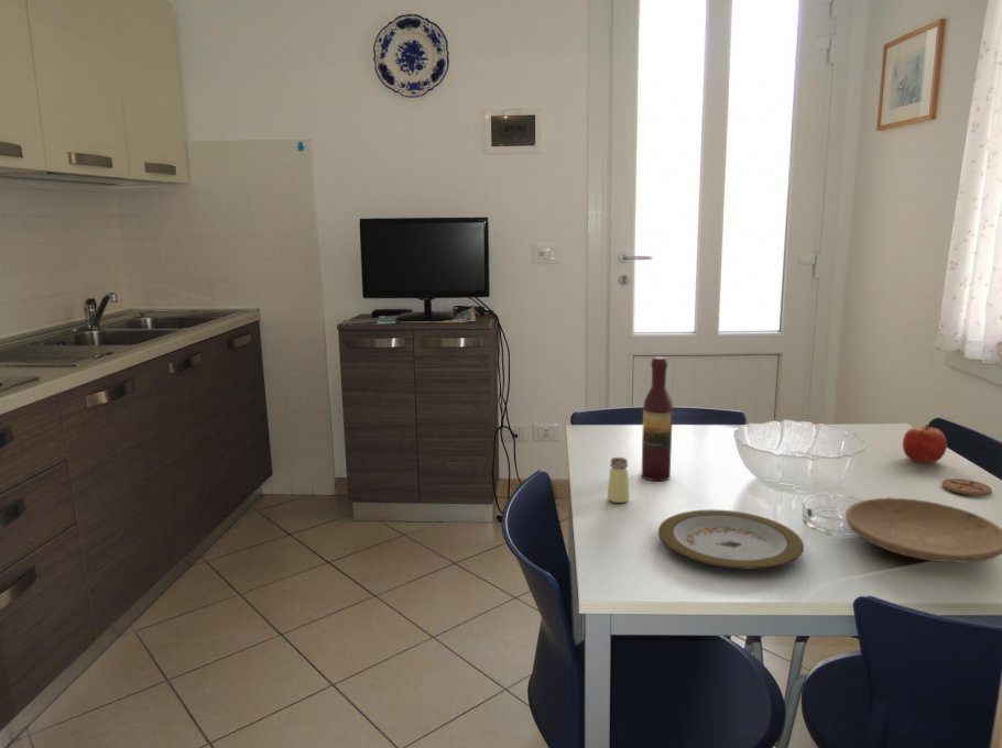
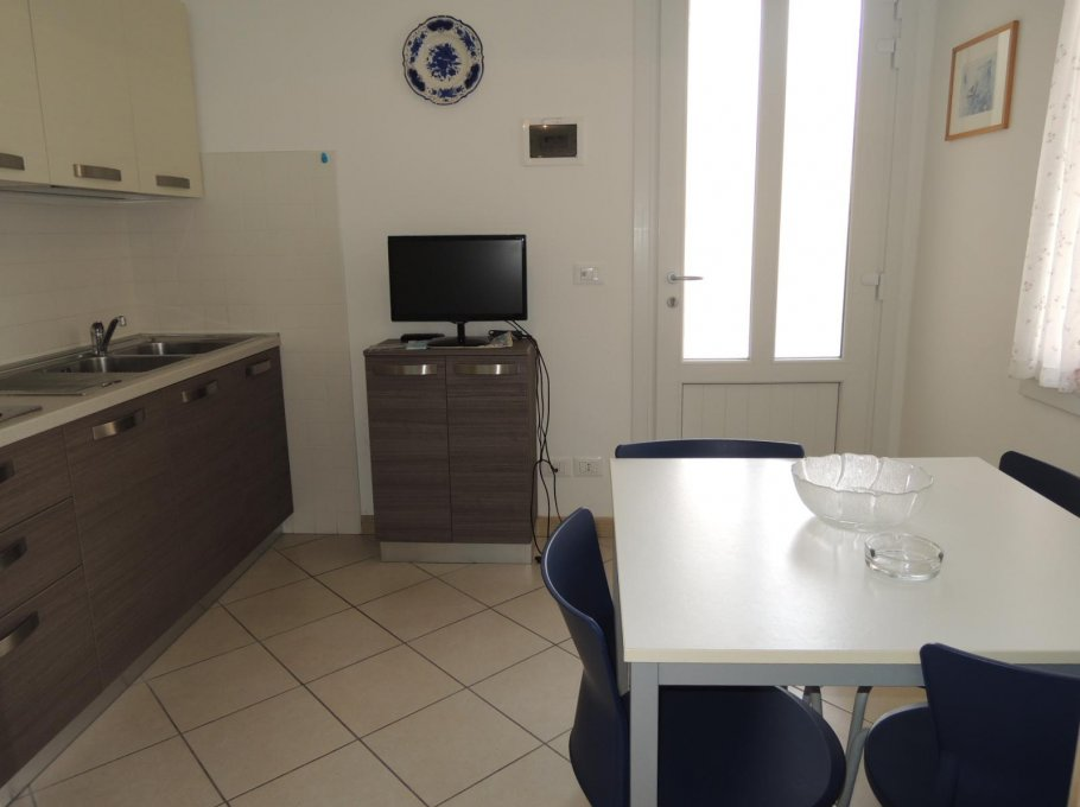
- plate (922, 535)
- saltshaker (618, 479)
- coaster (966, 486)
- wine bottle (657, 417)
- apple (924, 442)
- plate (728, 541)
